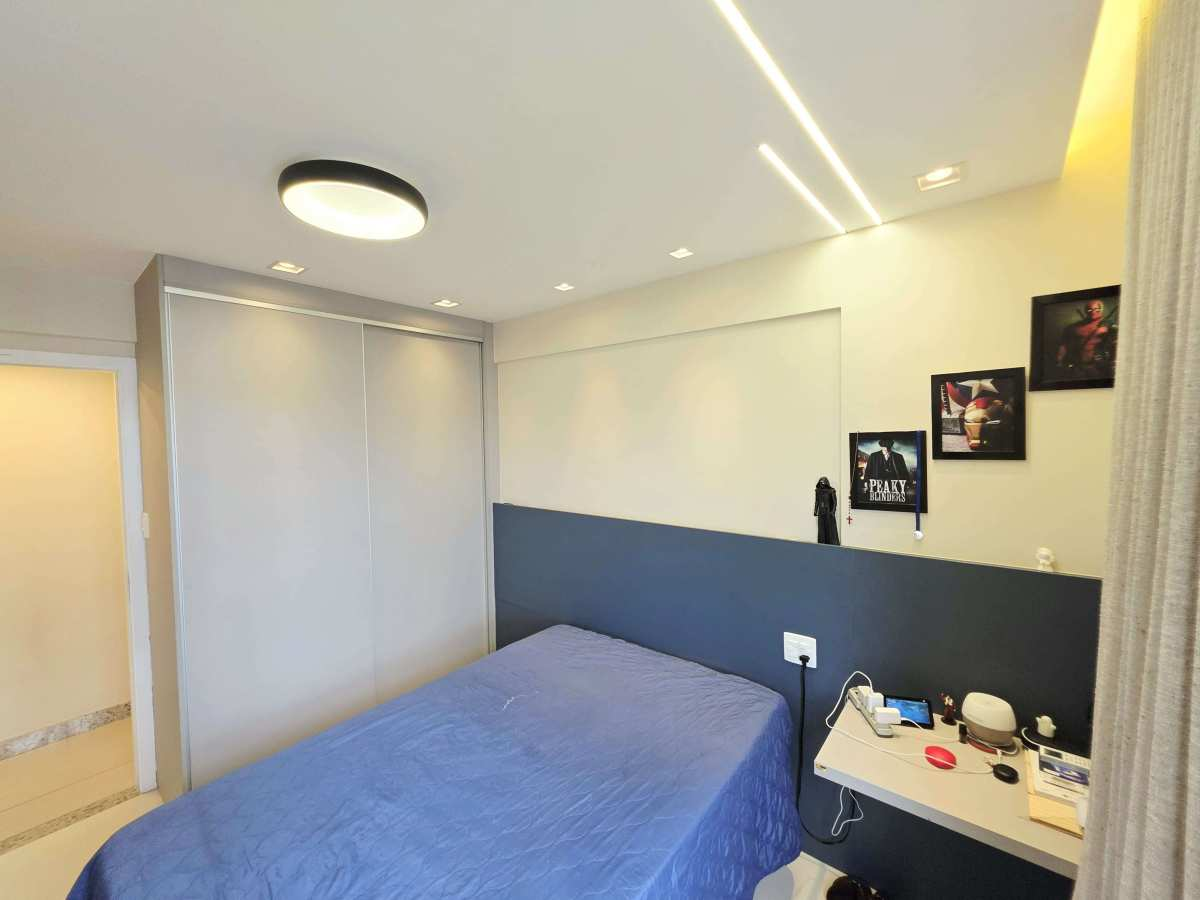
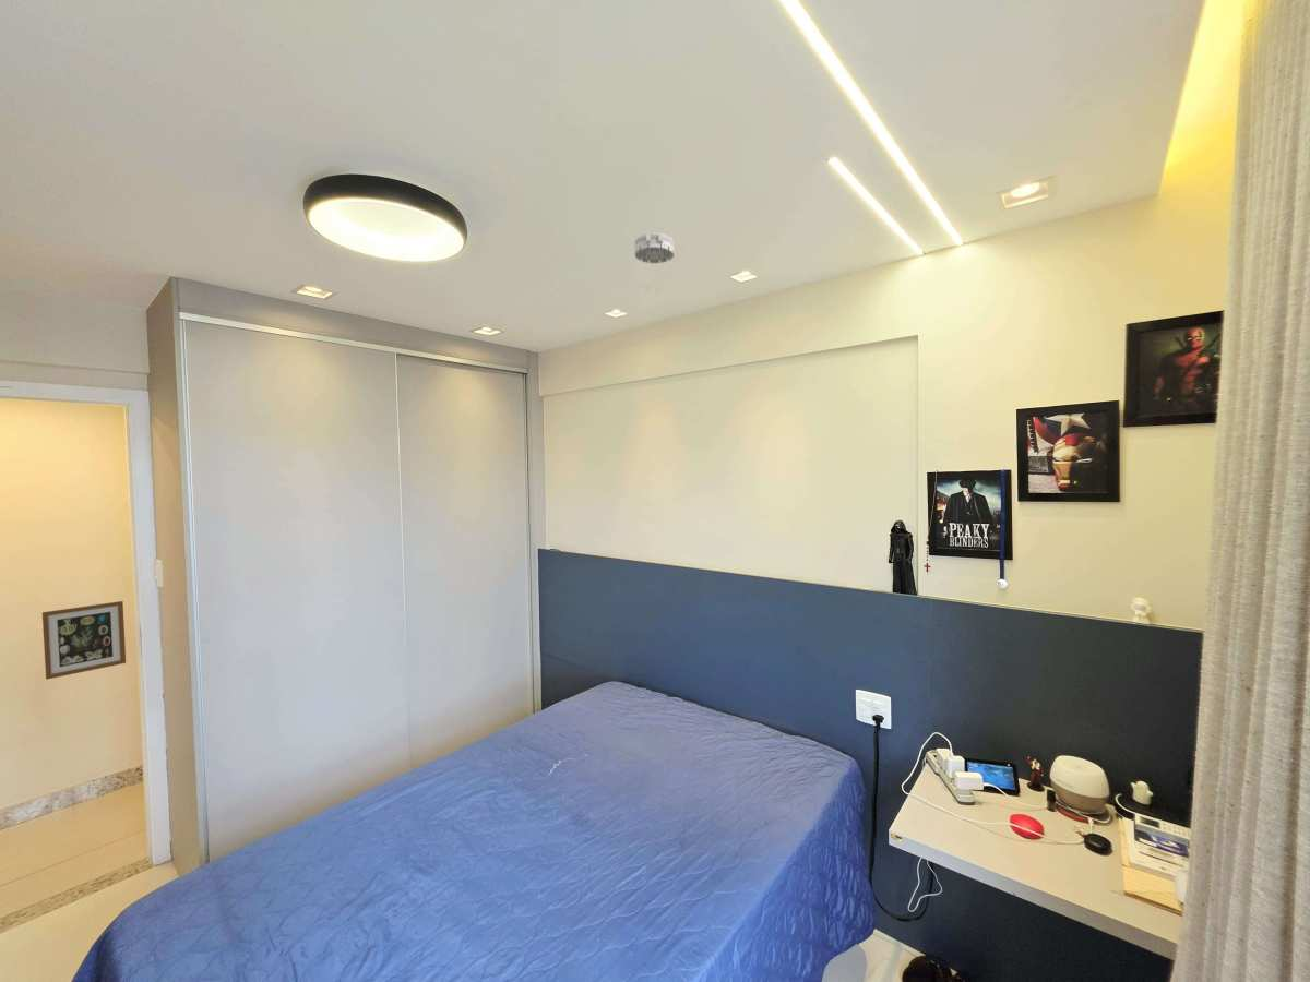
+ smoke detector (654, 248)
+ wall art (85, 638)
